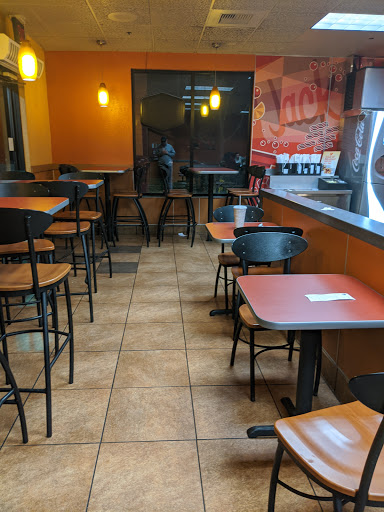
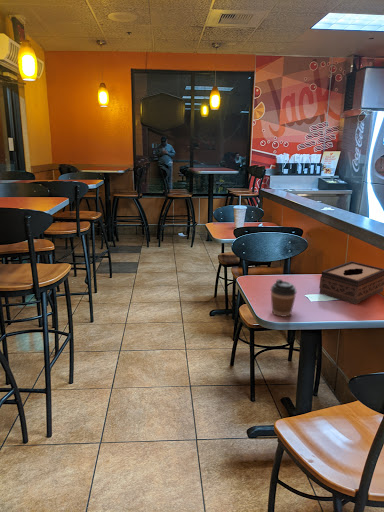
+ tissue box (353, 281)
+ coffee cup (282, 297)
